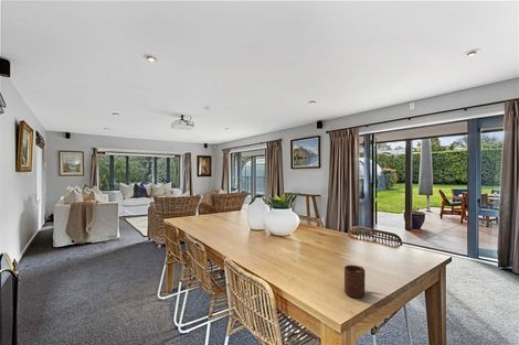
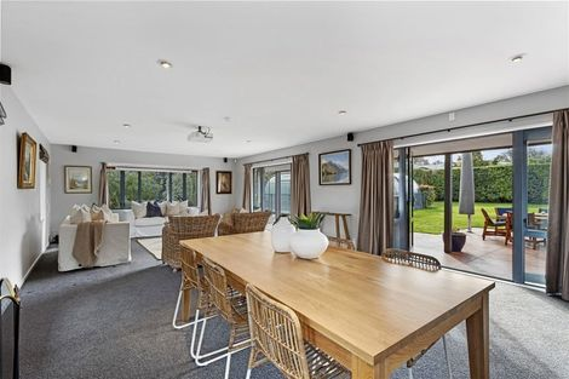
- cup (354, 279)
